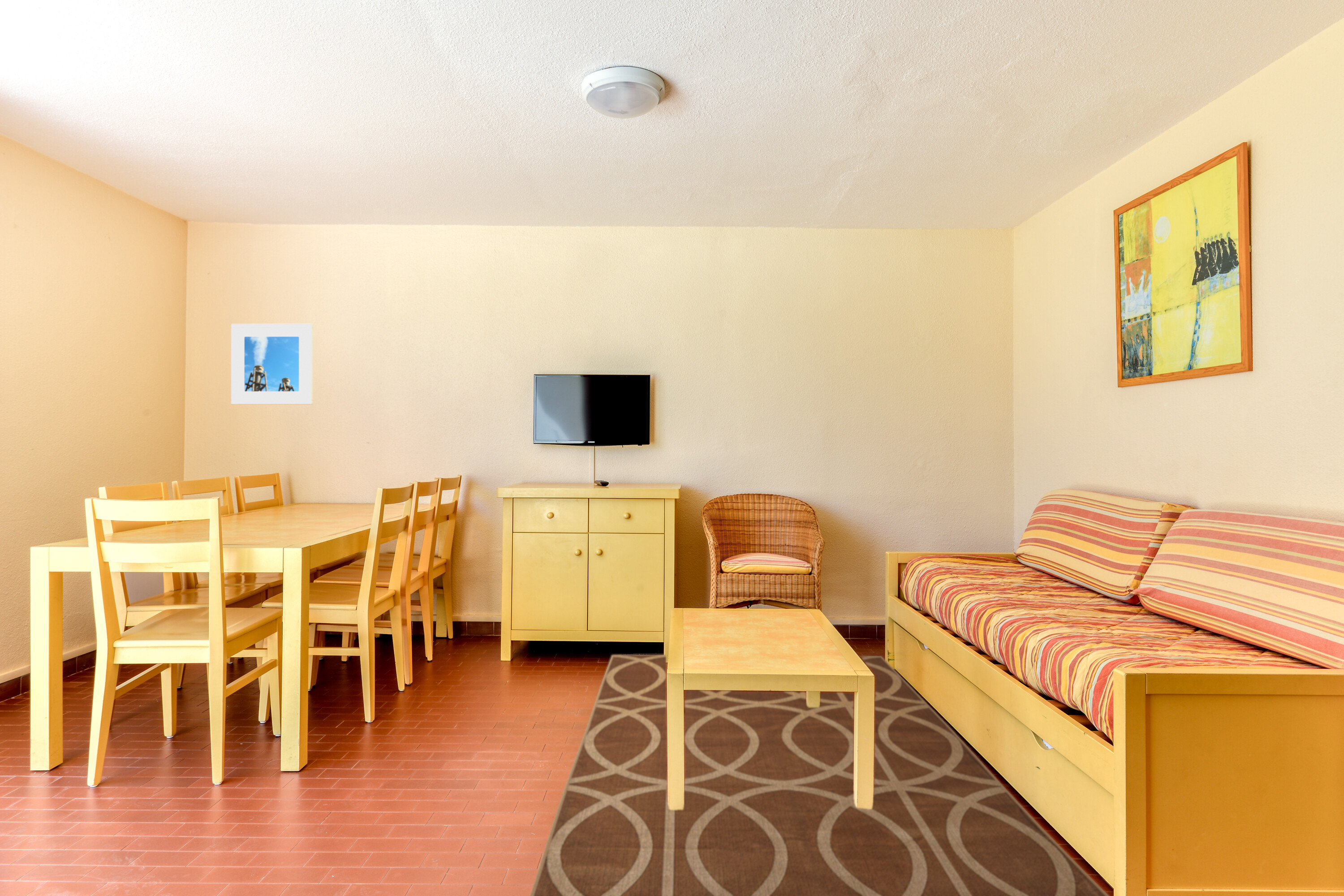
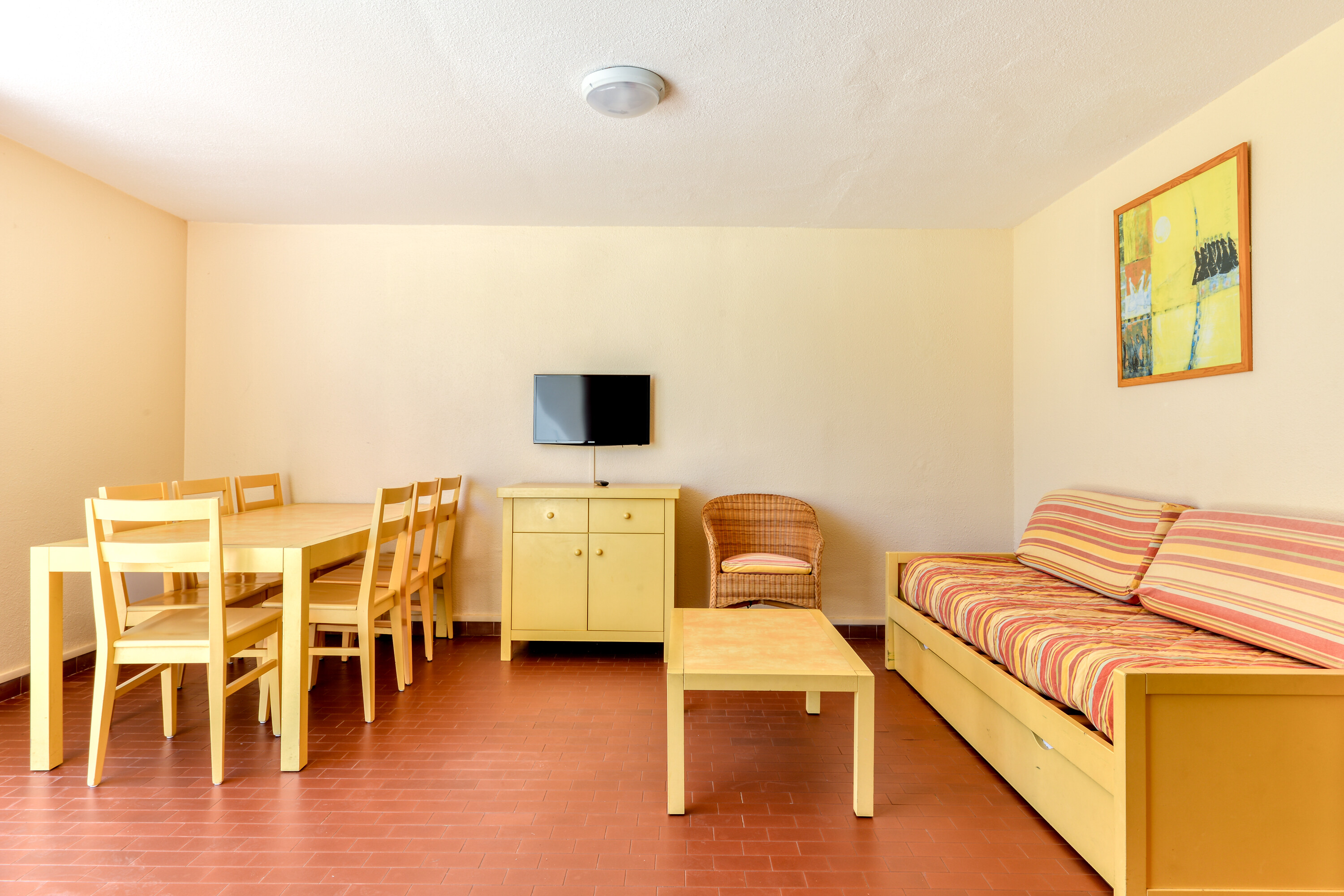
- rug (771, 741)
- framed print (272, 364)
